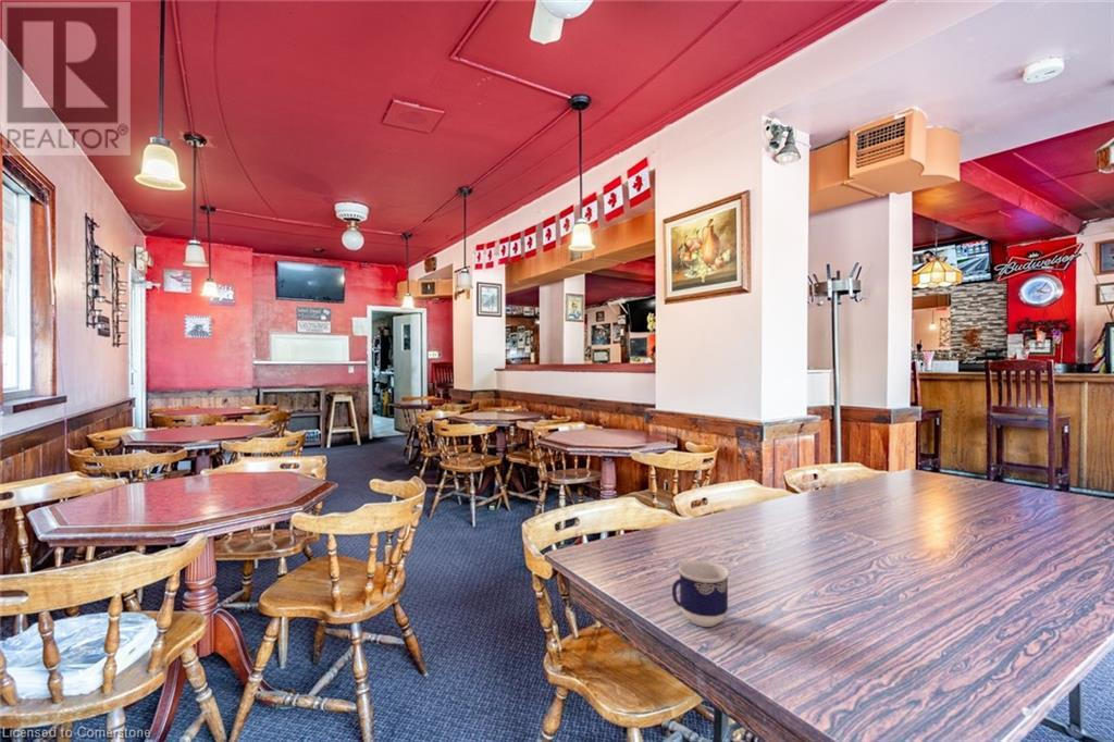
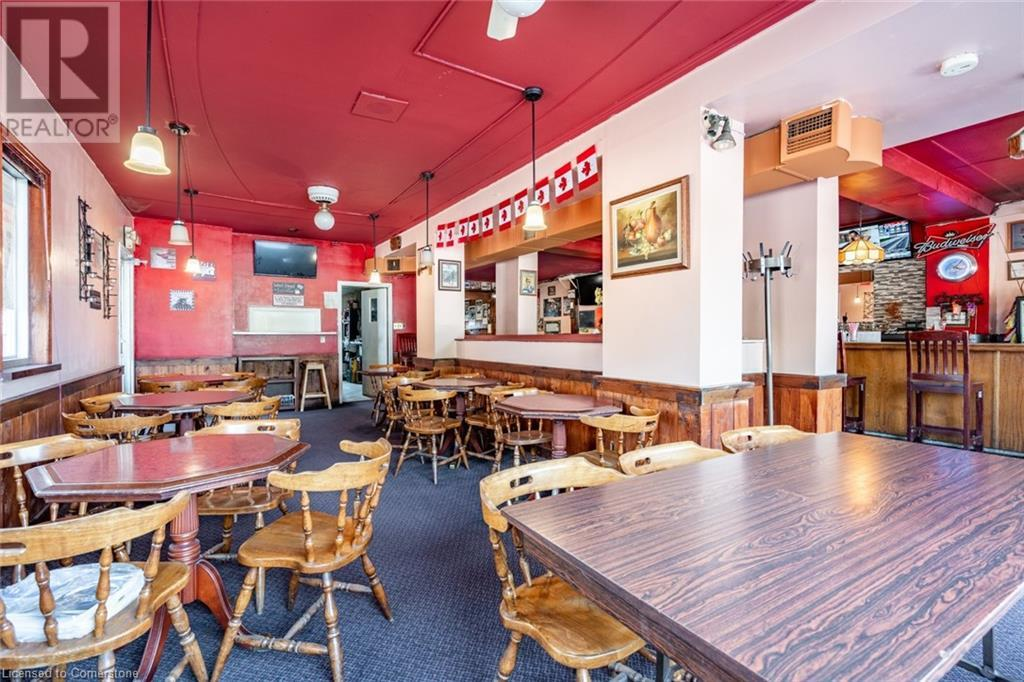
- cup (697, 596)
